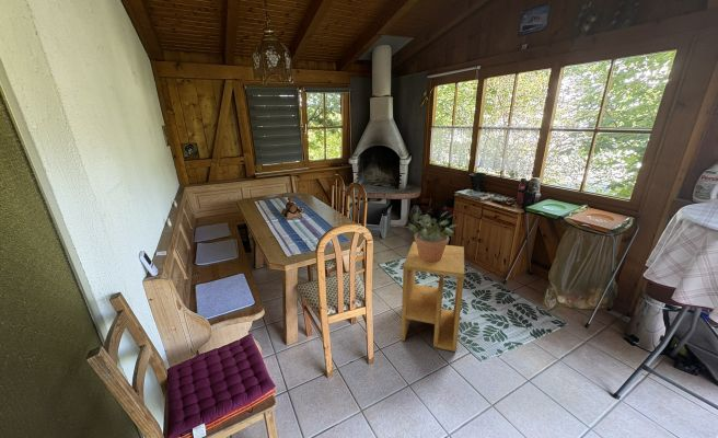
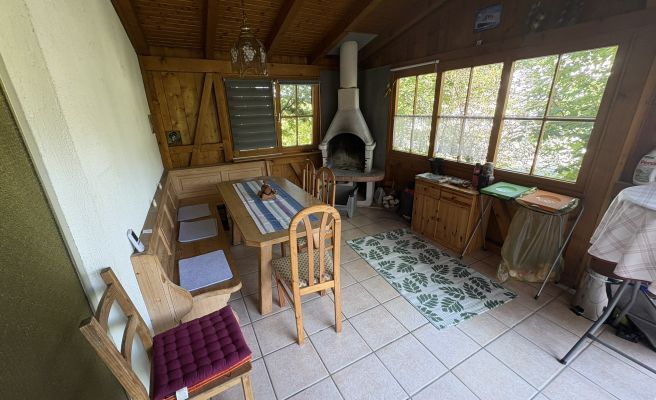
- side table (432, 292)
- potted plant (433, 235)
